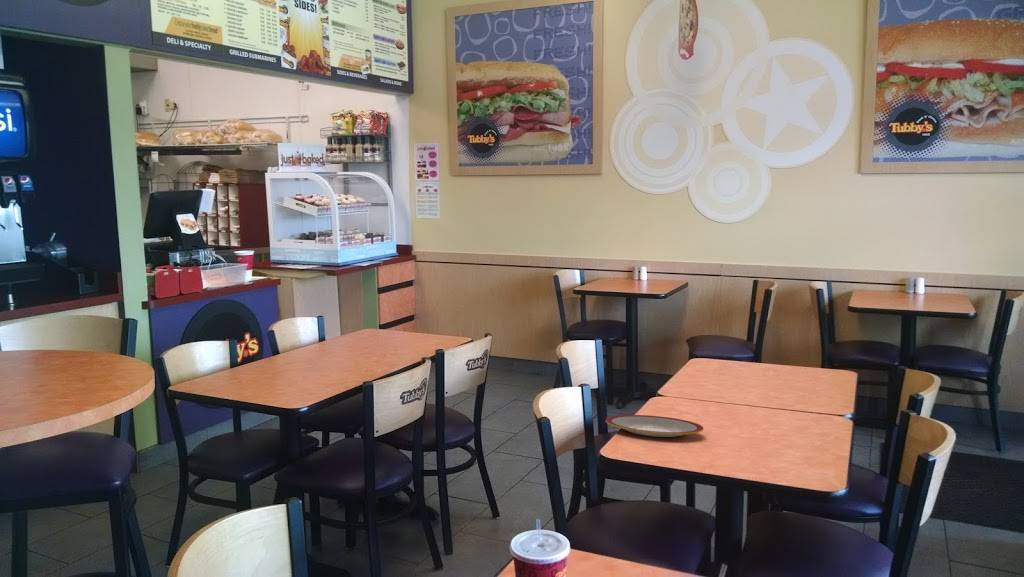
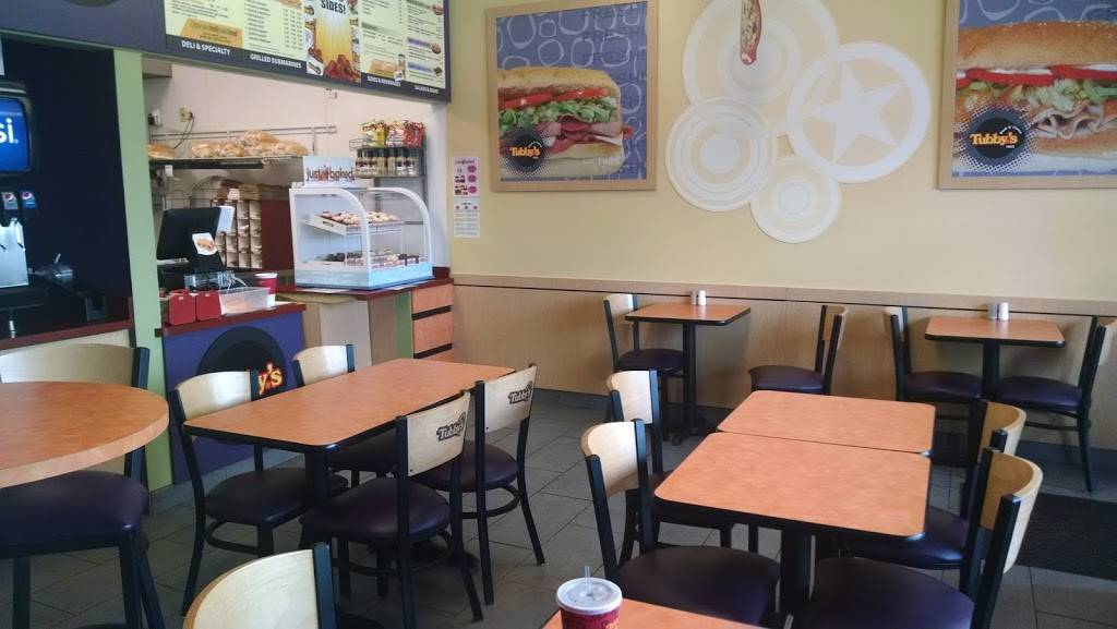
- plate (653, 427)
